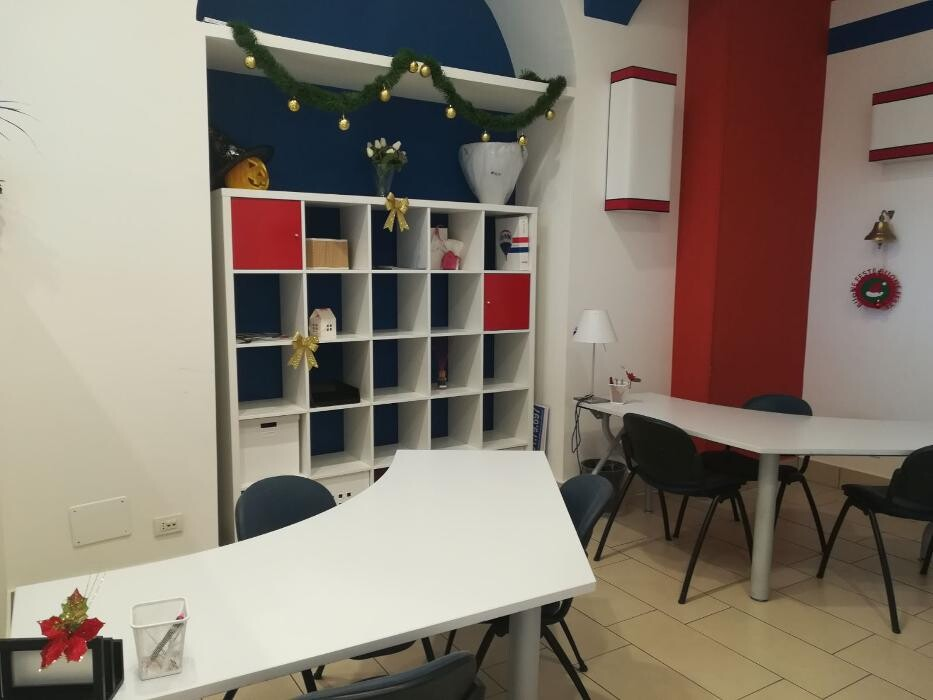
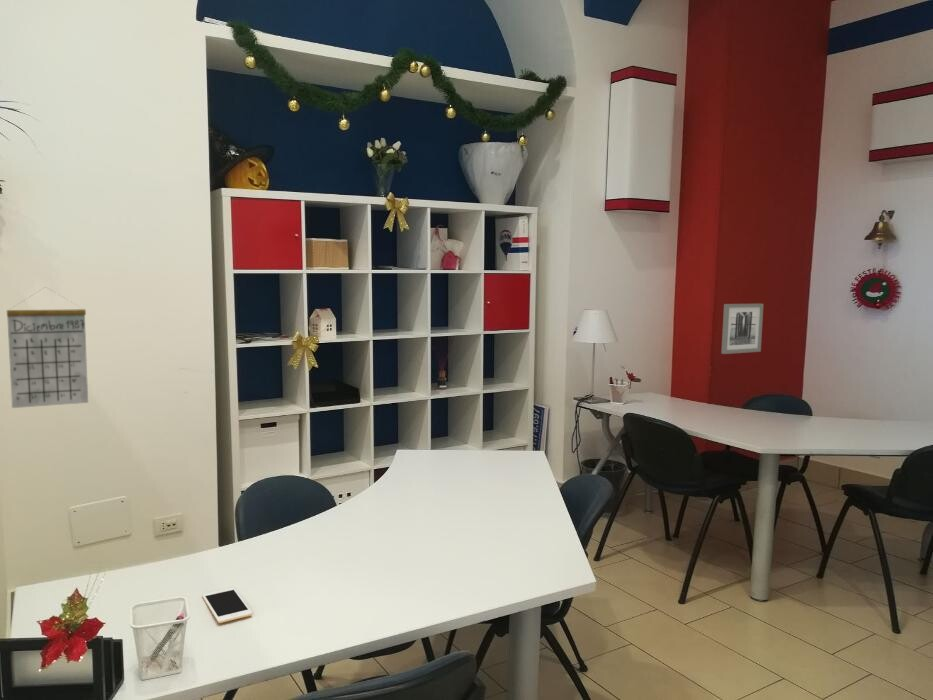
+ calendar (48, 346)
+ cell phone (226, 604)
+ wall art (742, 328)
